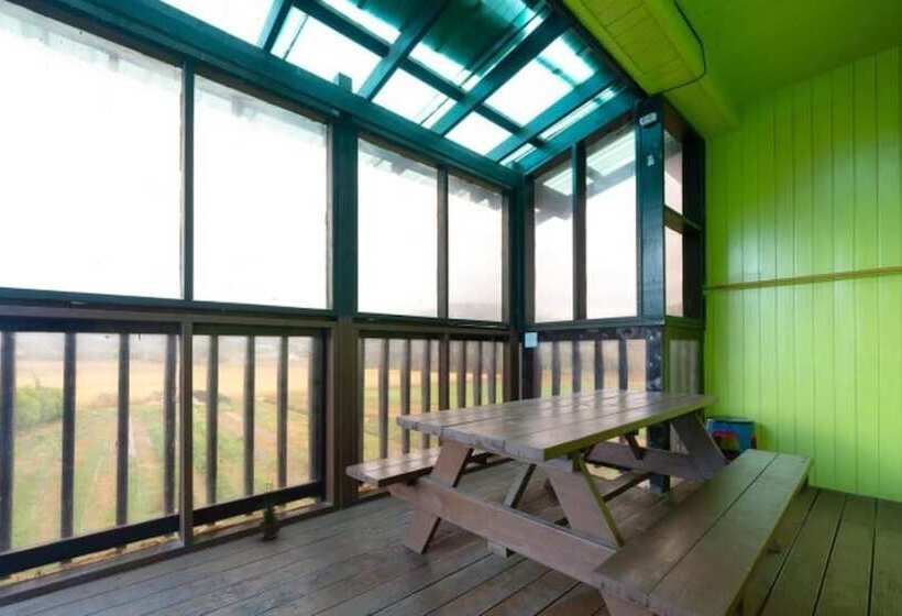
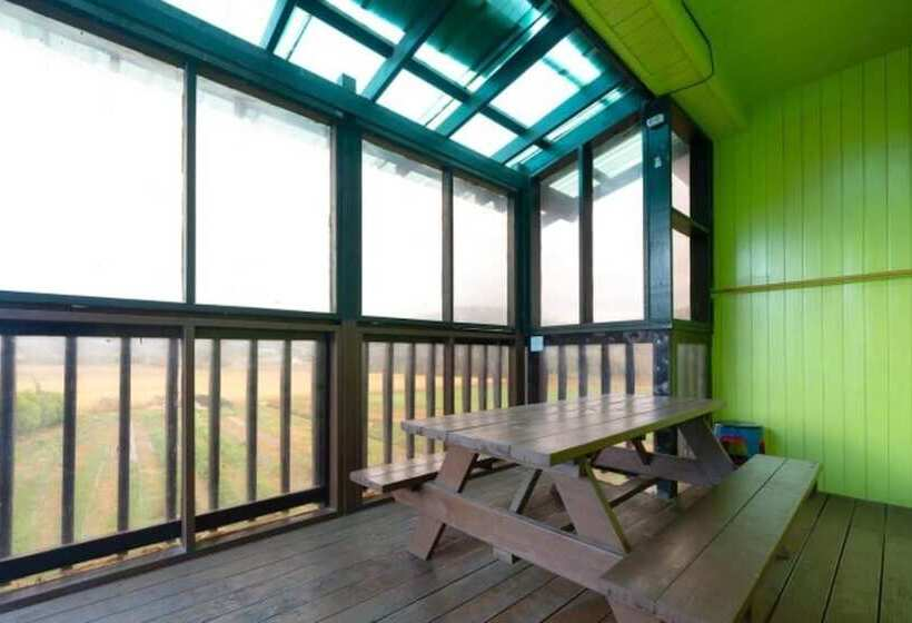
- potted plant (267, 503)
